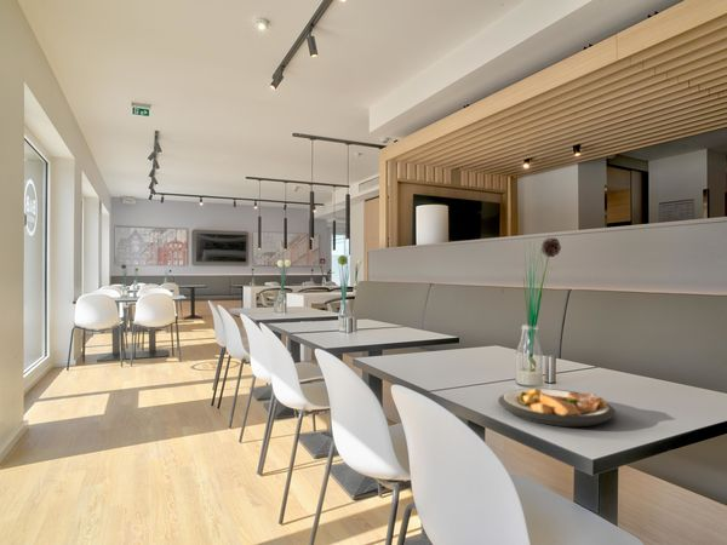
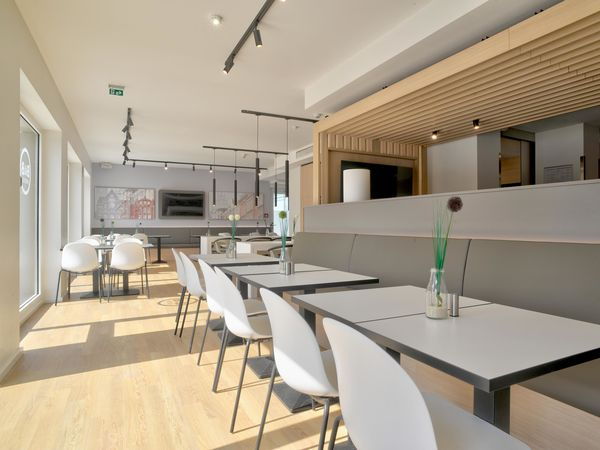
- plate (554, 401)
